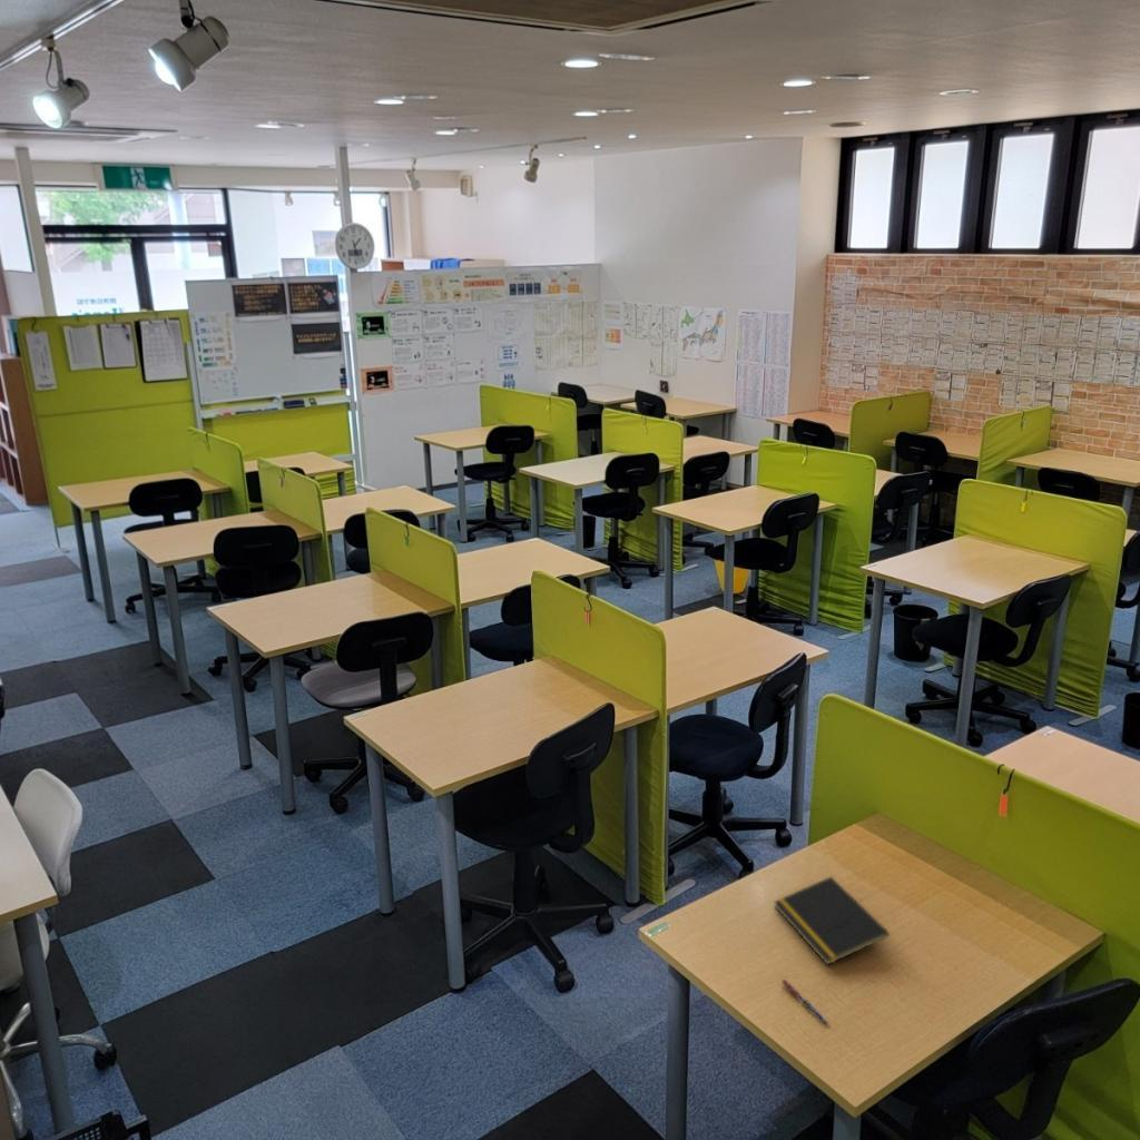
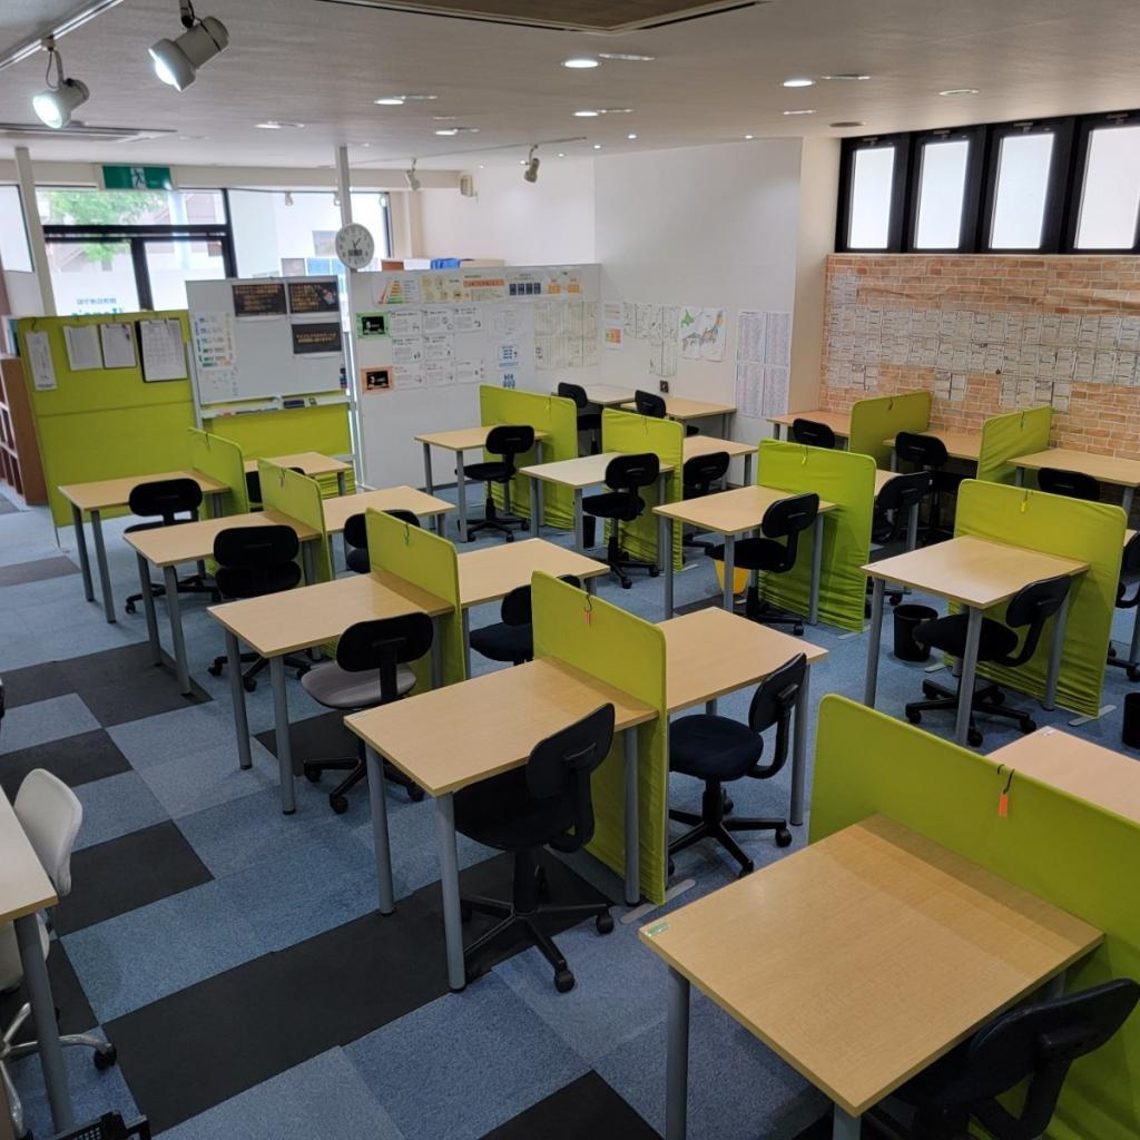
- notepad (829, 917)
- pen (804, 1000)
